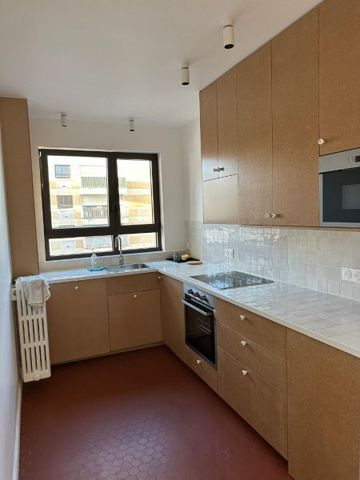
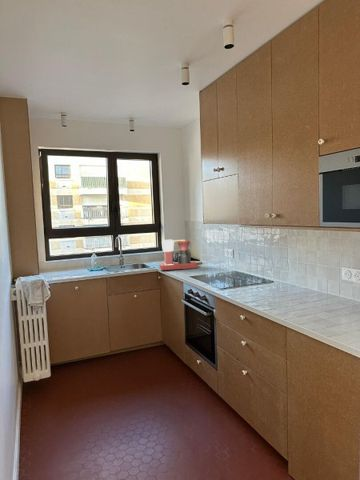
+ coffee maker (178, 255)
